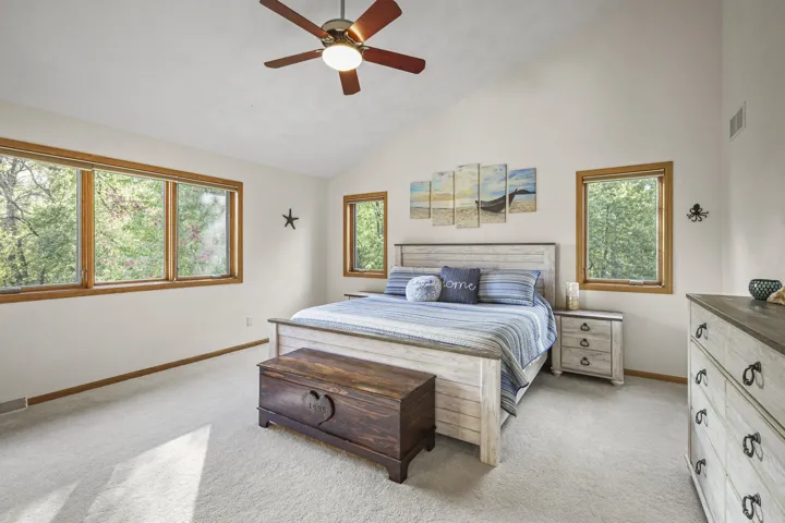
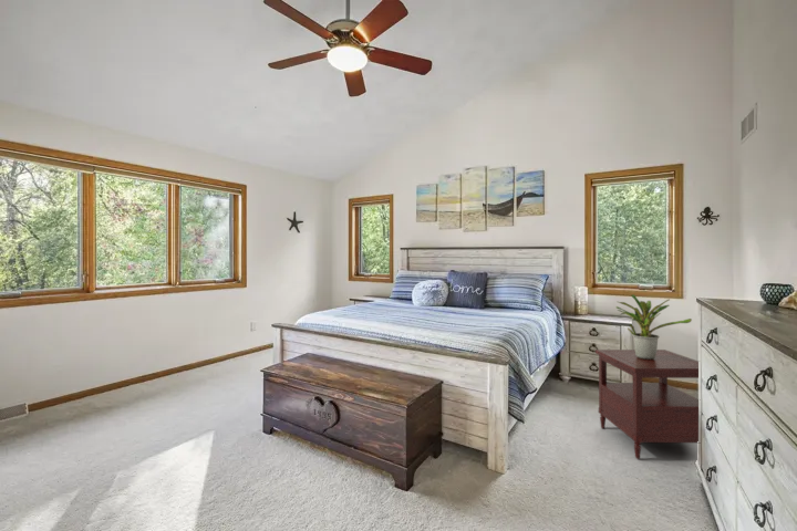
+ potted plant (645, 325)
+ side table (651, 399)
